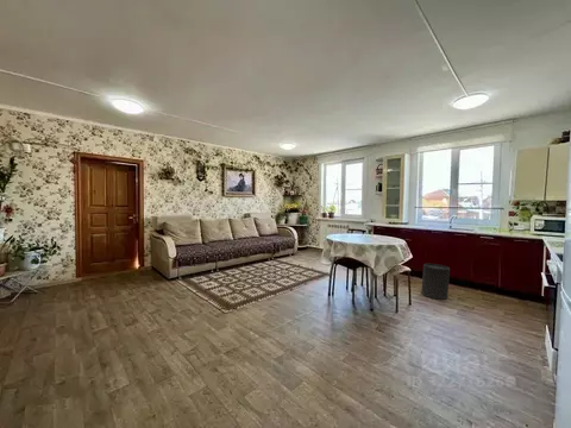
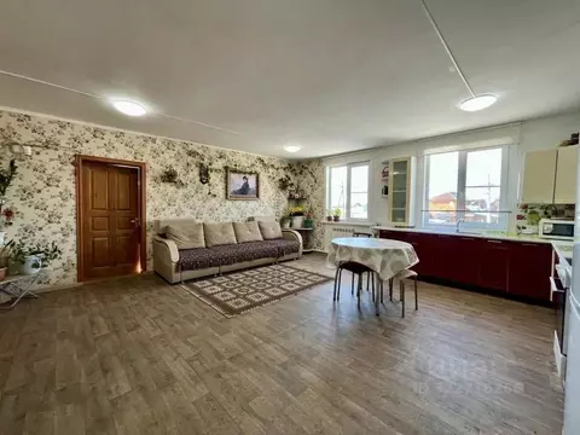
- trash can (434, 281)
